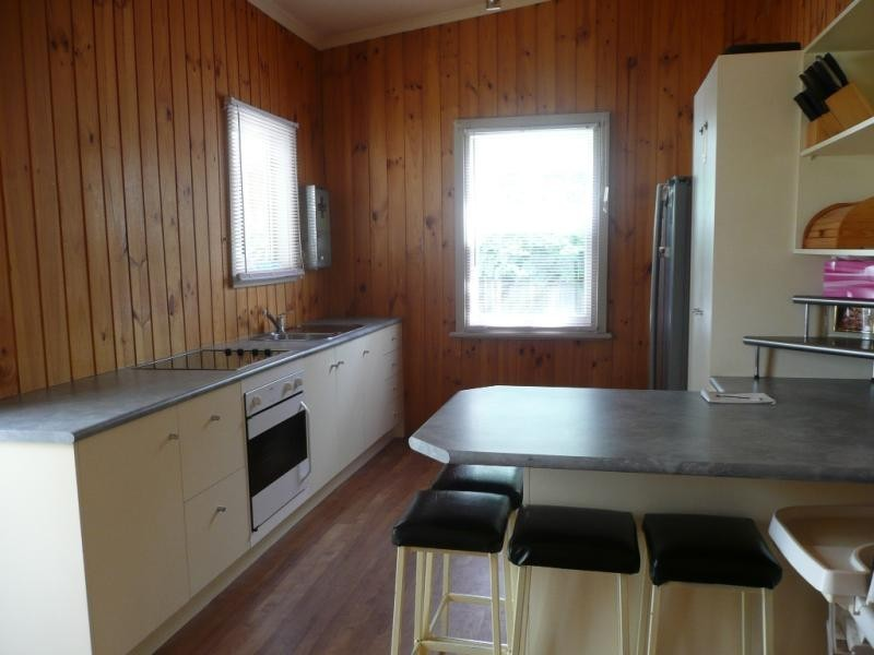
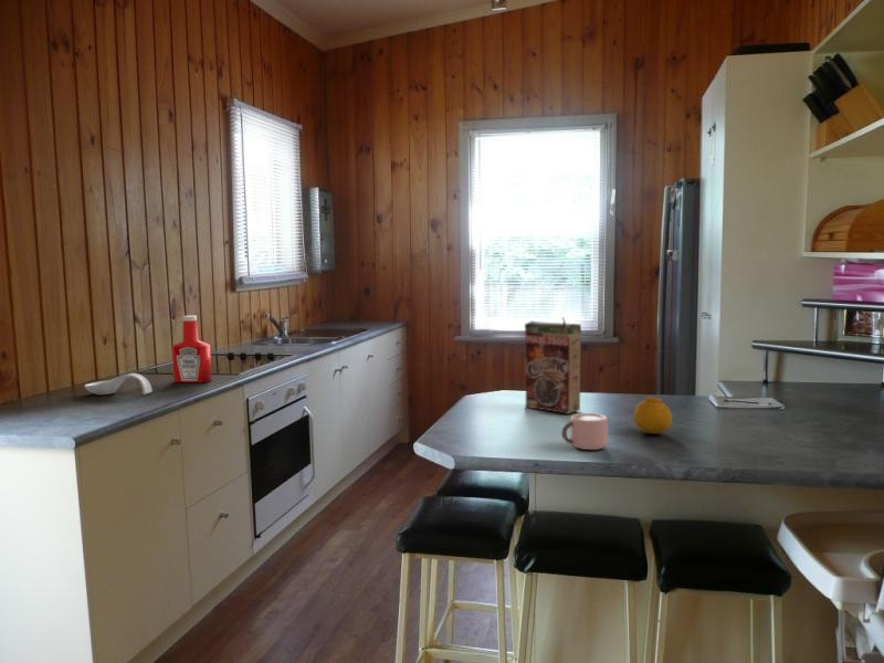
+ fruit (652, 414)
+ mug (583, 431)
+ cereal box (551, 362)
+ soap bottle (191, 348)
+ spoon rest (117, 383)
